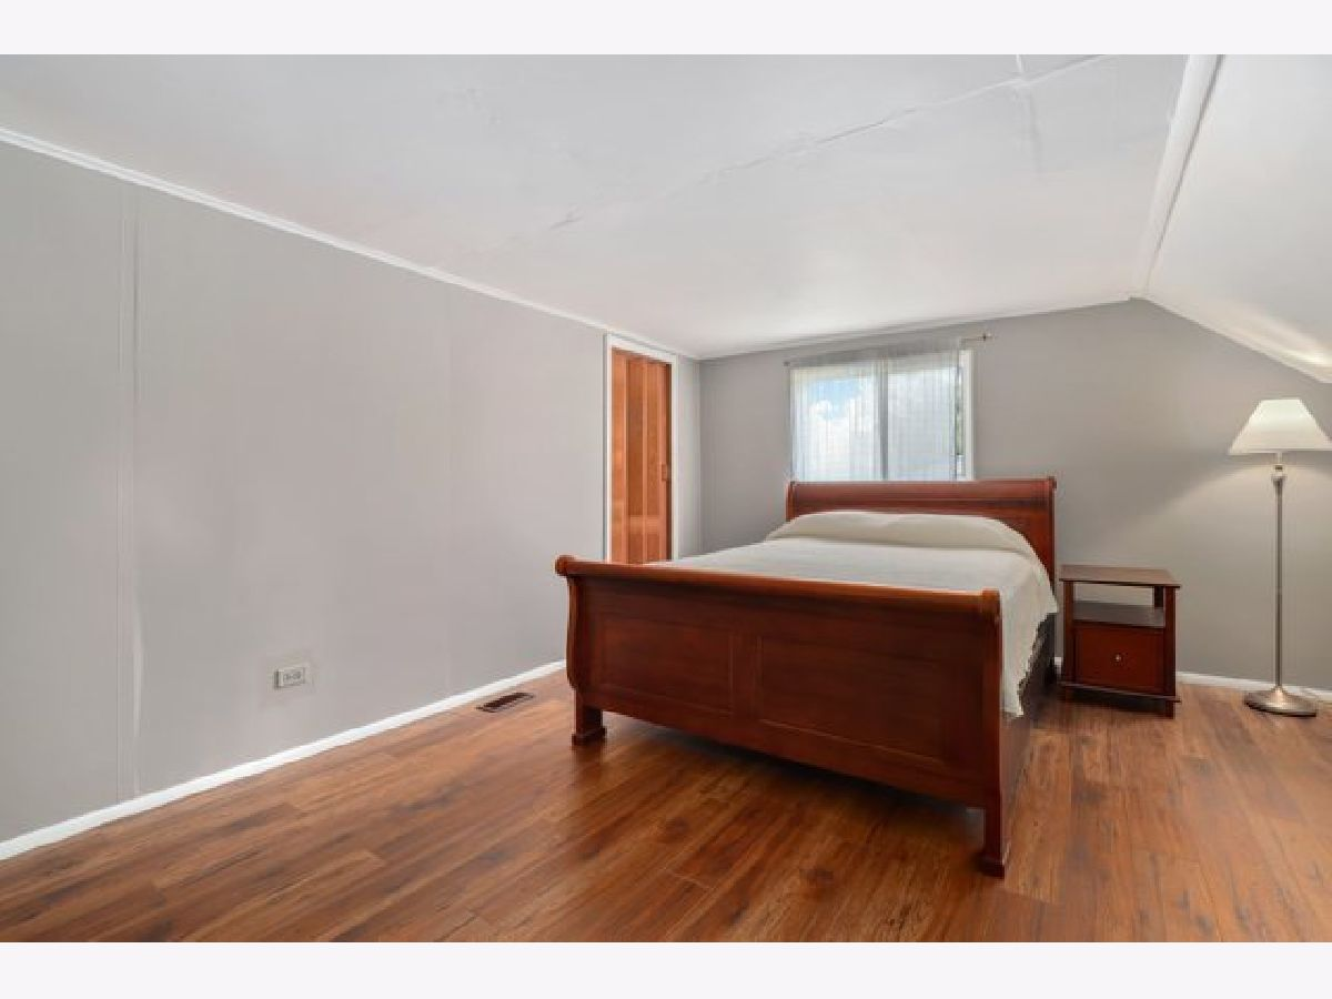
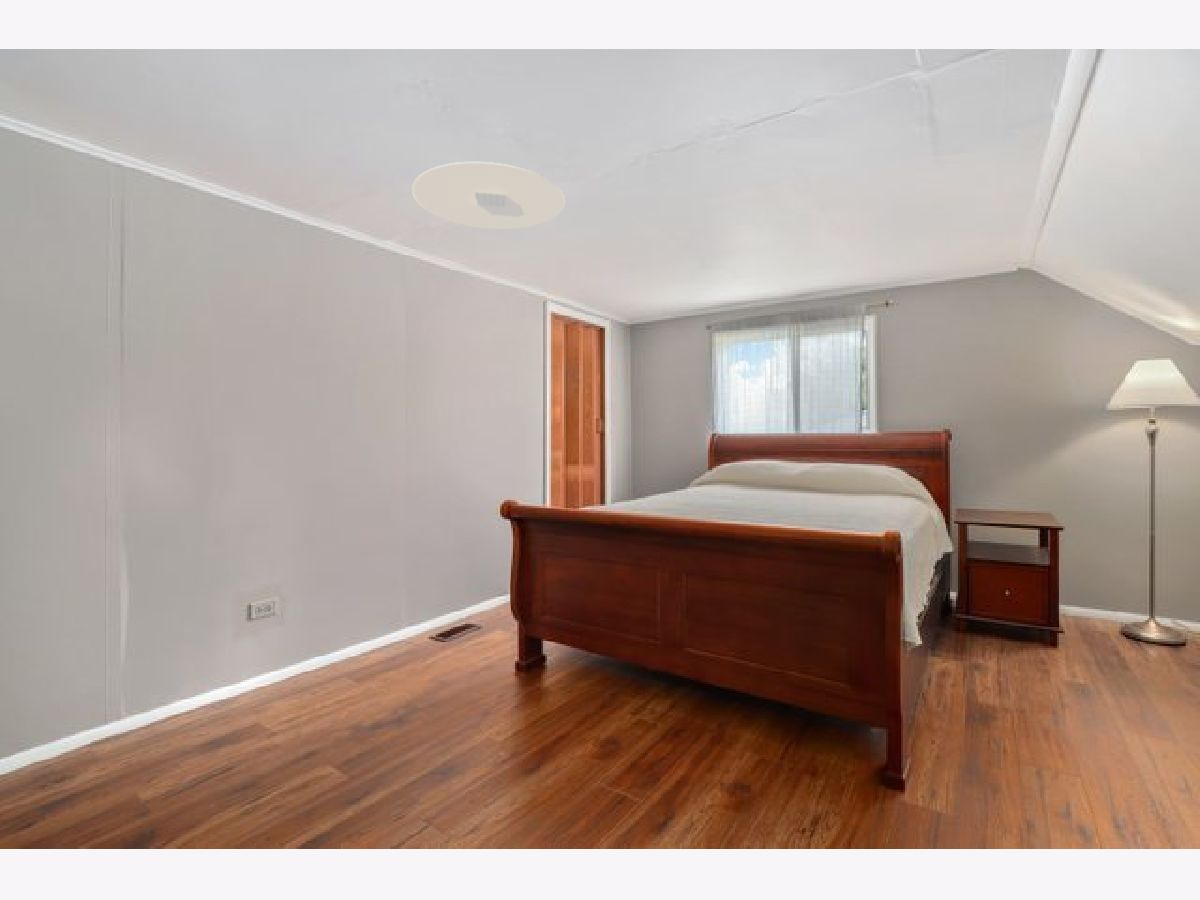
+ ceiling light (490, 192)
